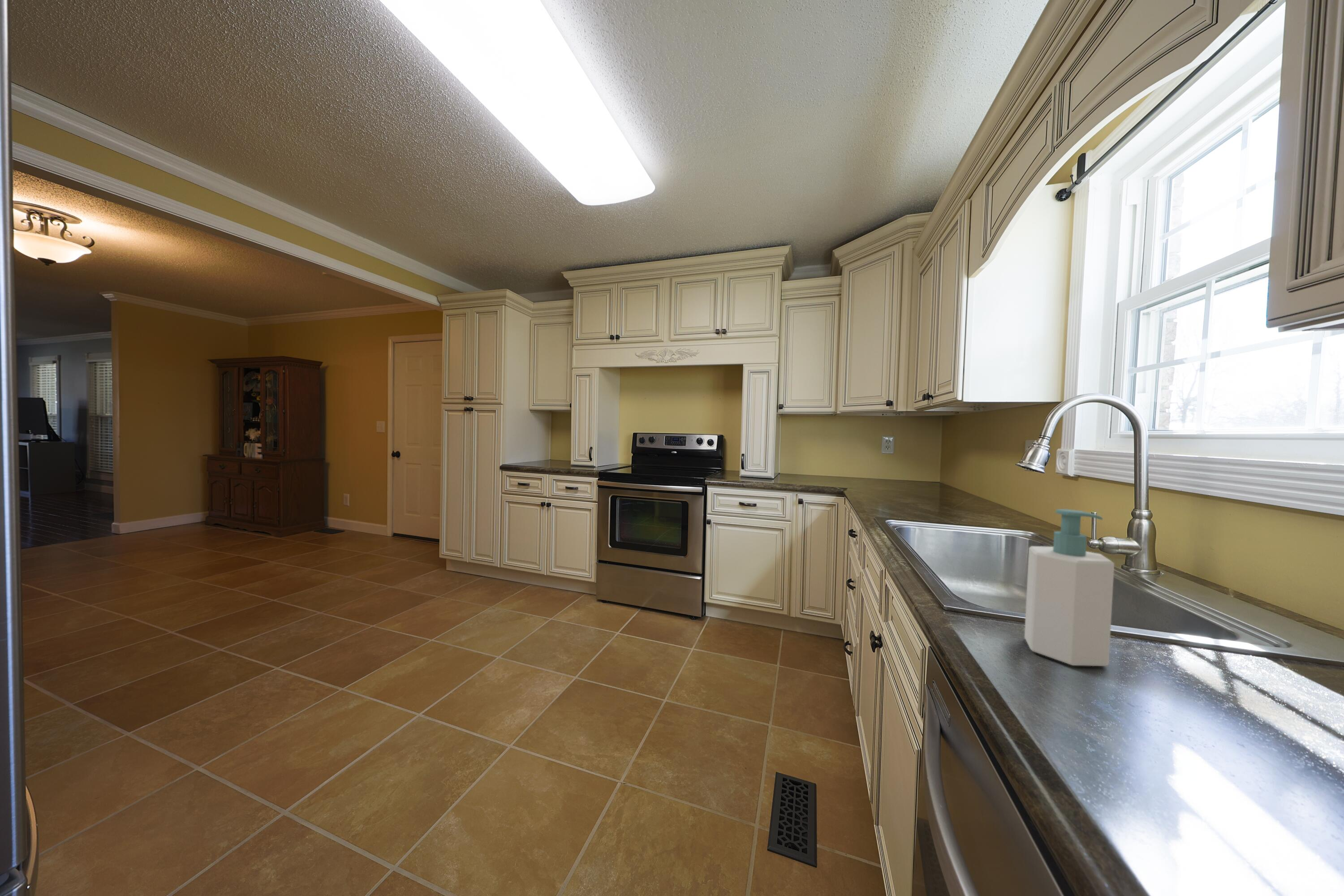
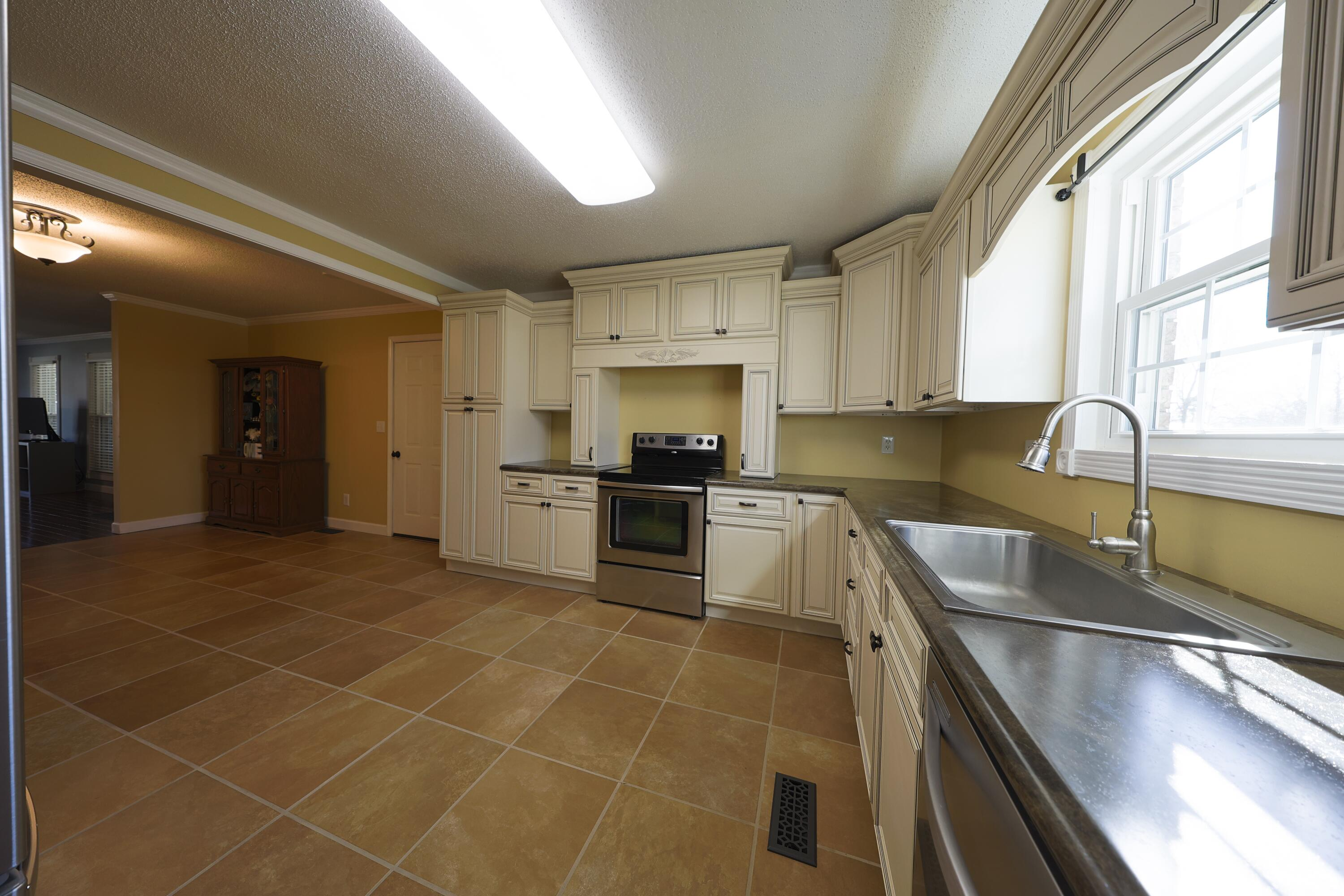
- soap bottle (1068, 582)
